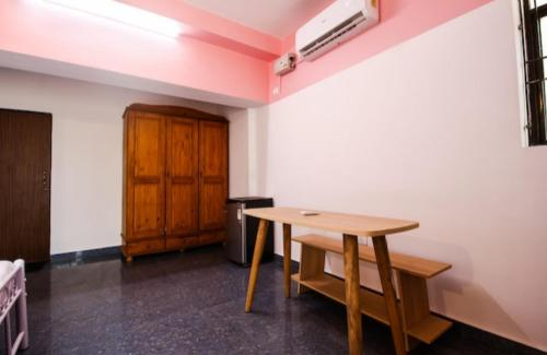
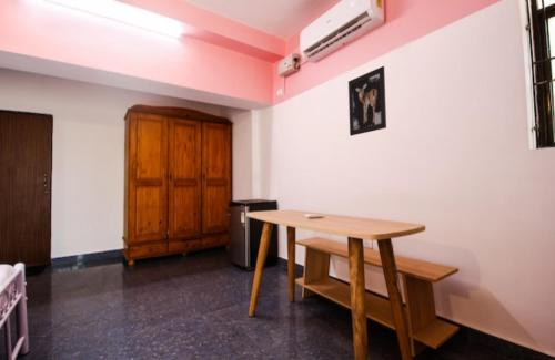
+ wall art (365, 103)
